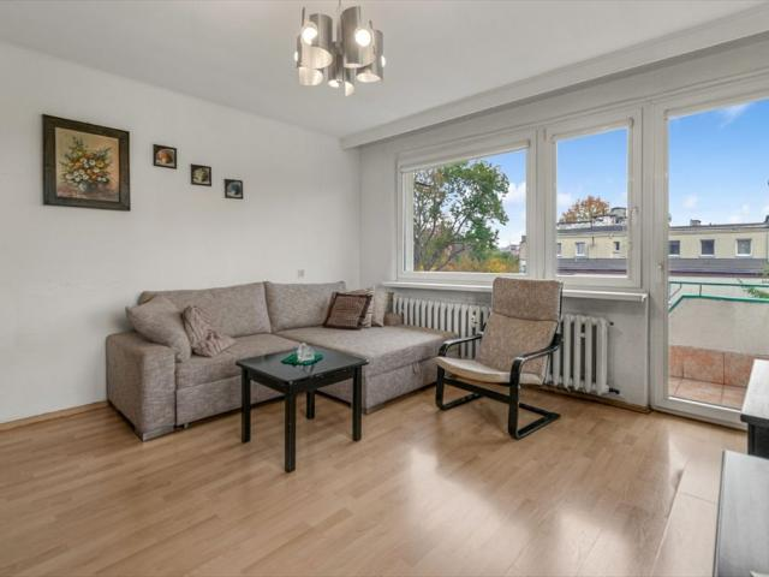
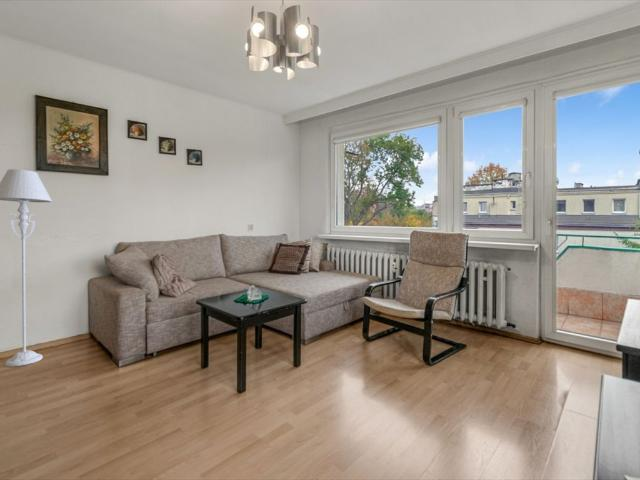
+ floor lamp (23, 266)
